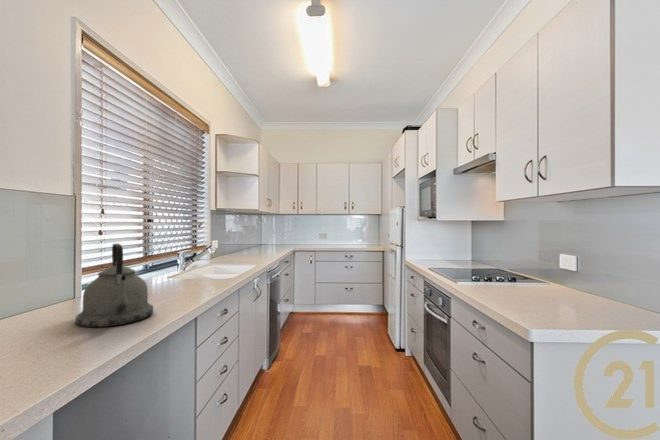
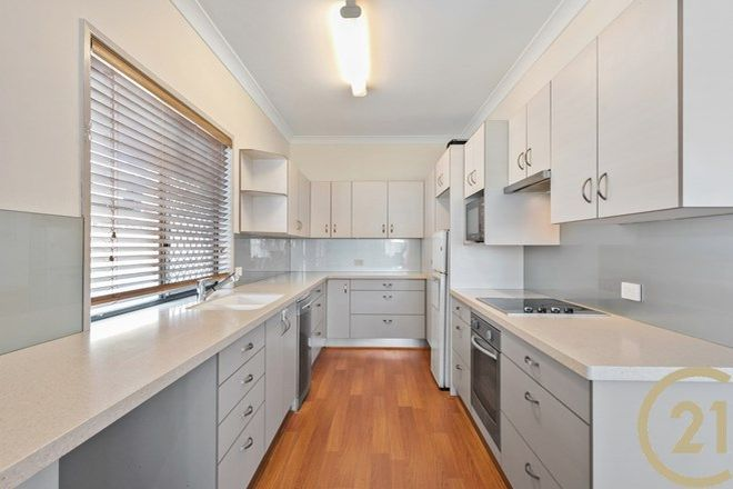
- kettle (119, 280)
